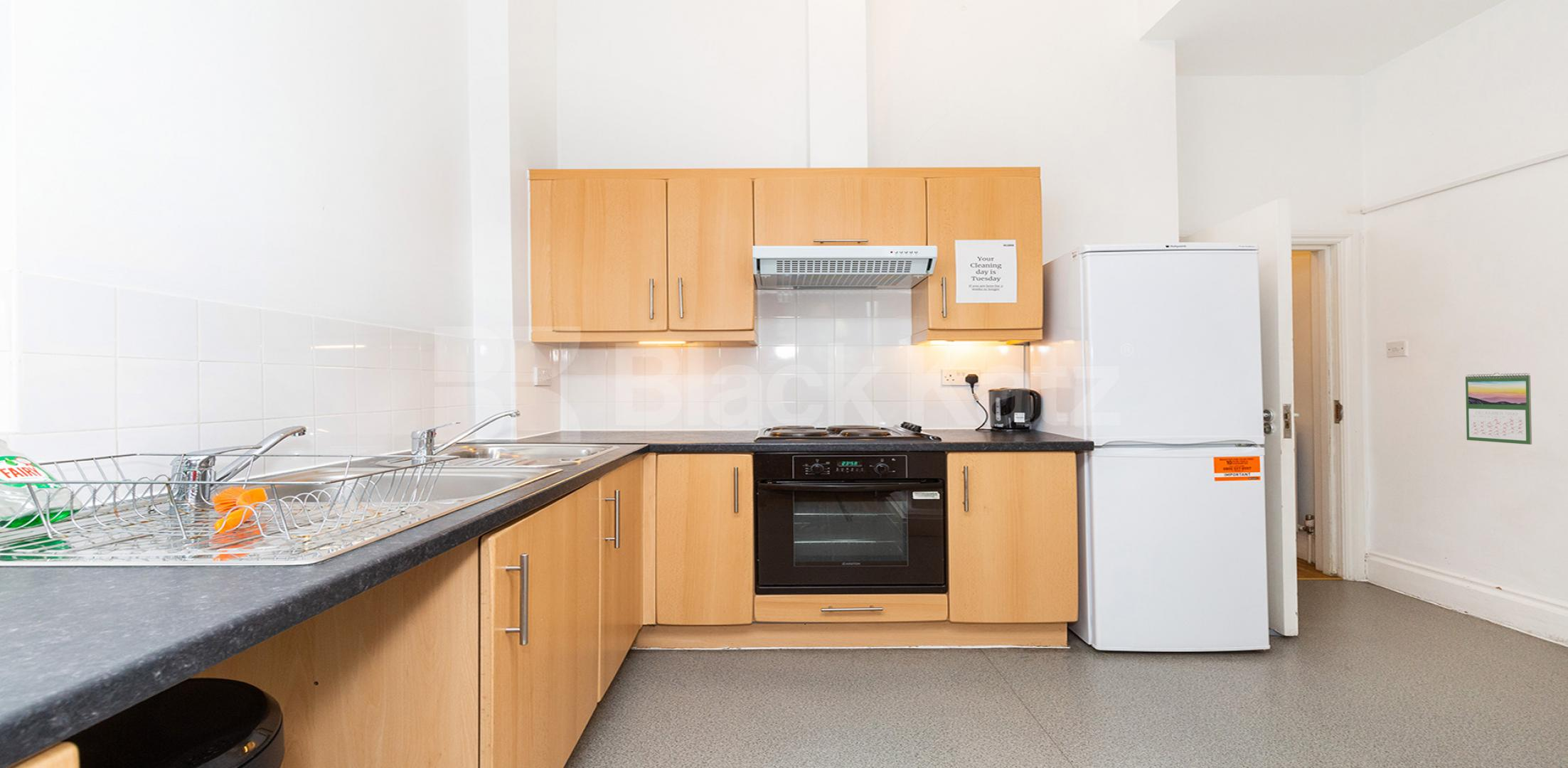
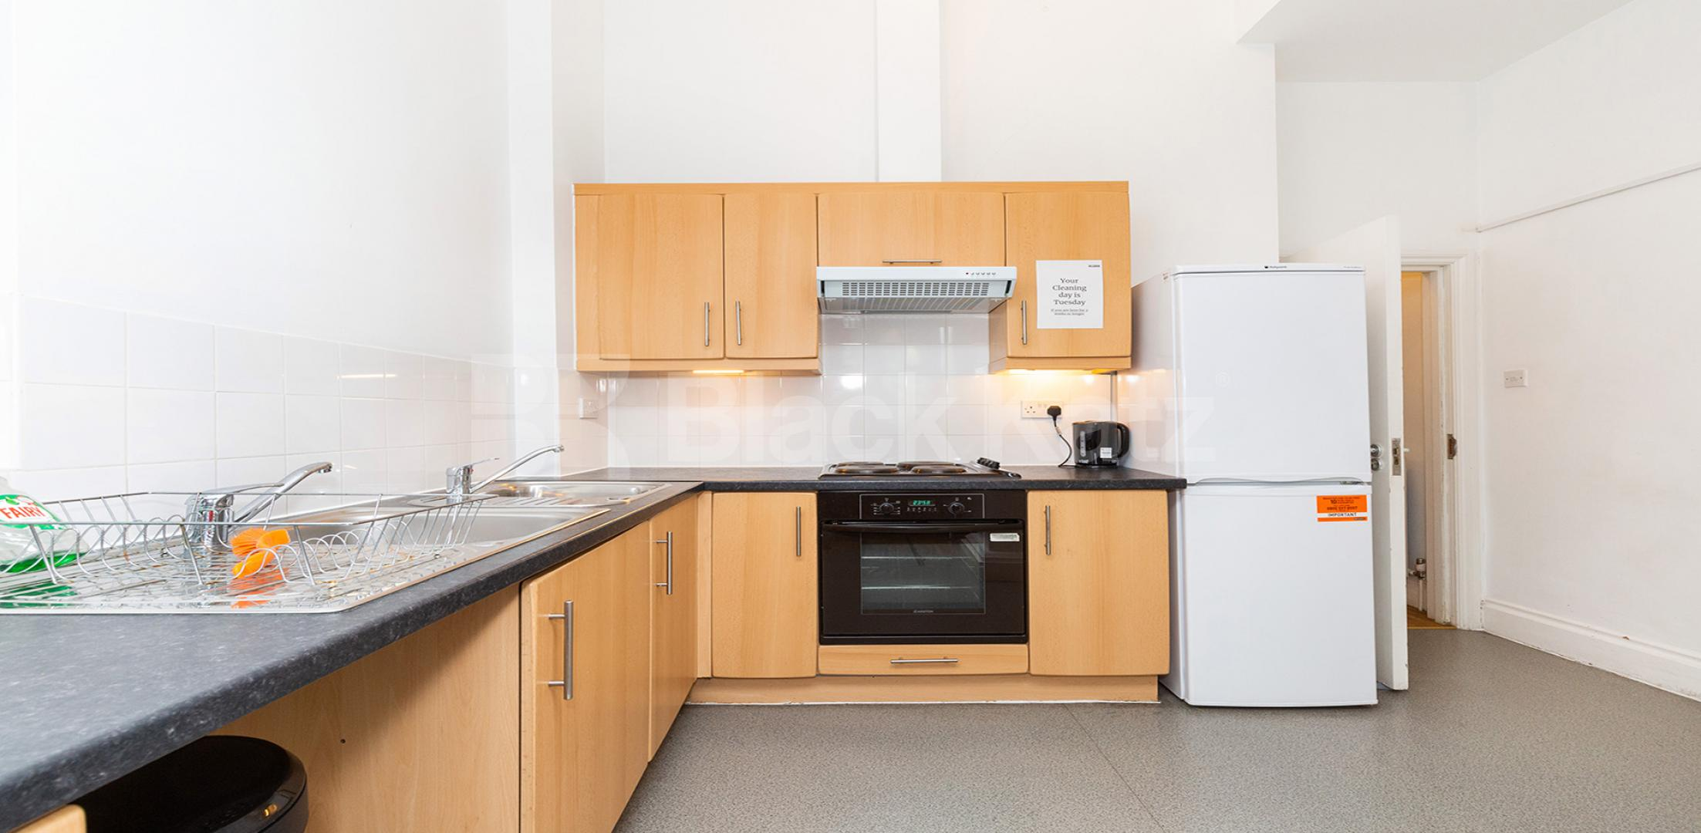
- calendar (1497, 407)
